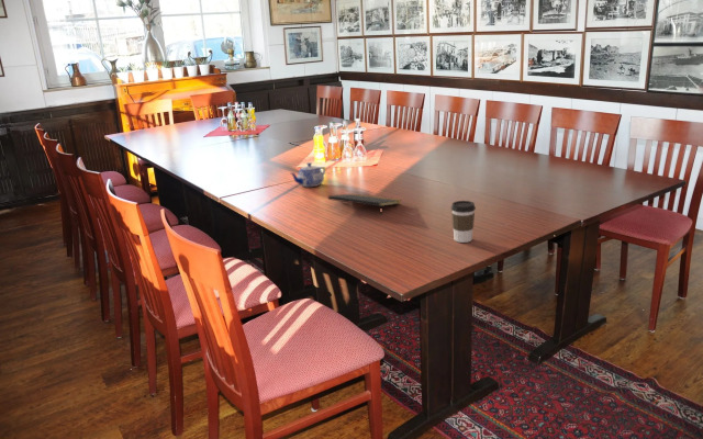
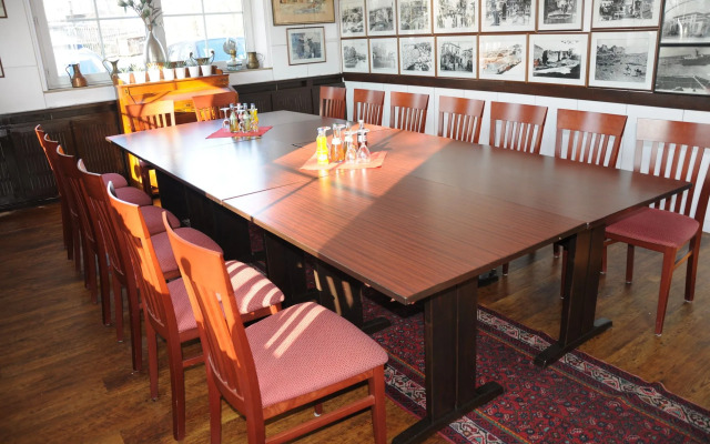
- coffee cup (462, 222)
- notepad (365, 200)
- teapot (308, 175)
